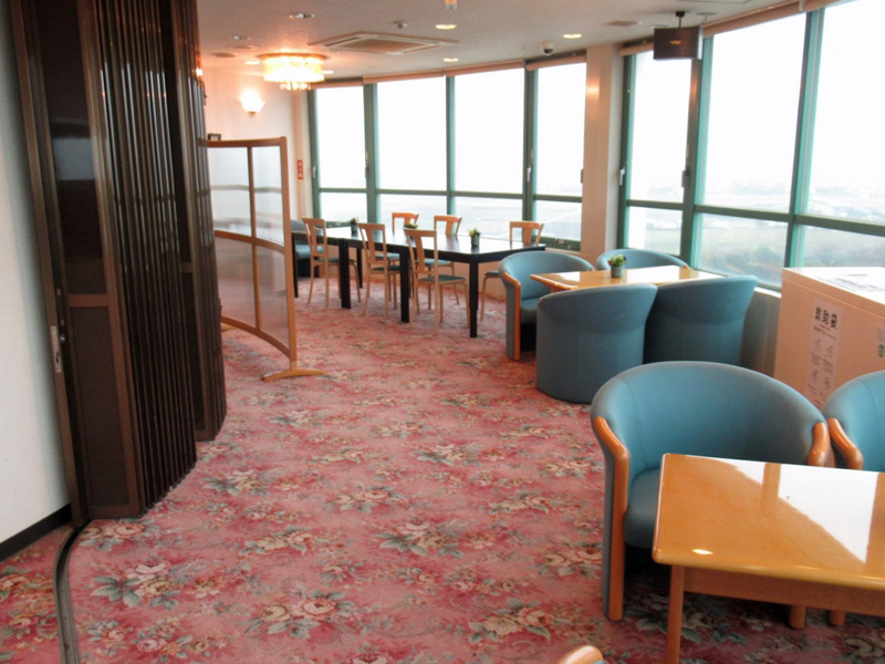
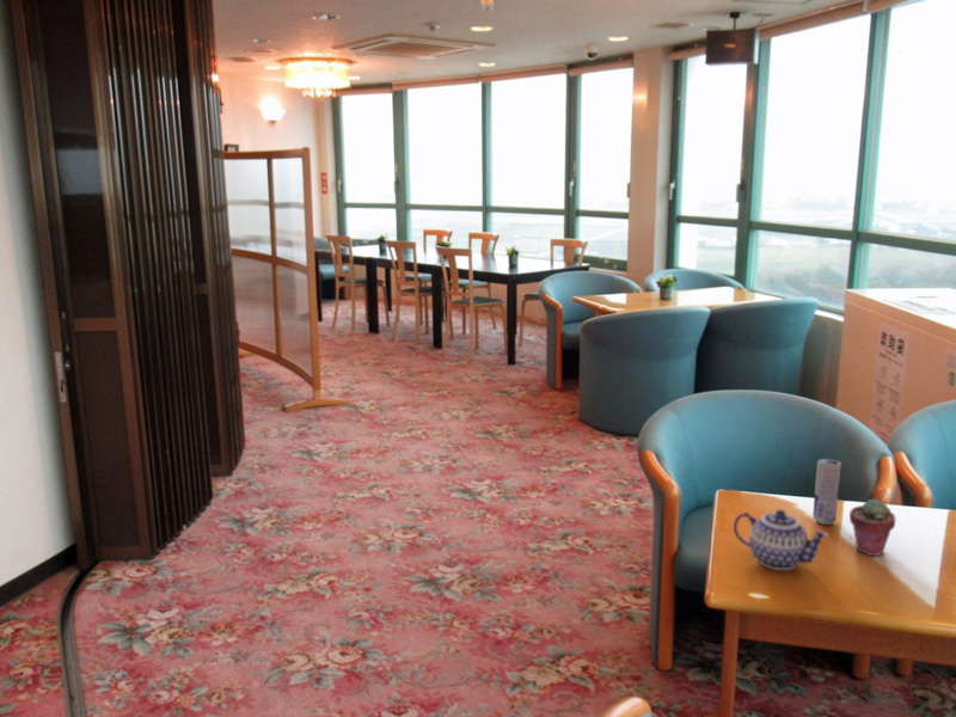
+ potted succulent (871, 523)
+ teapot (779, 535)
+ beverage can (826, 491)
